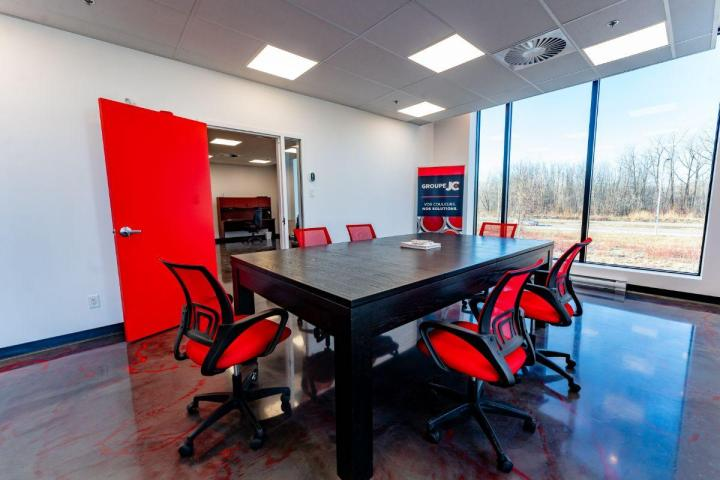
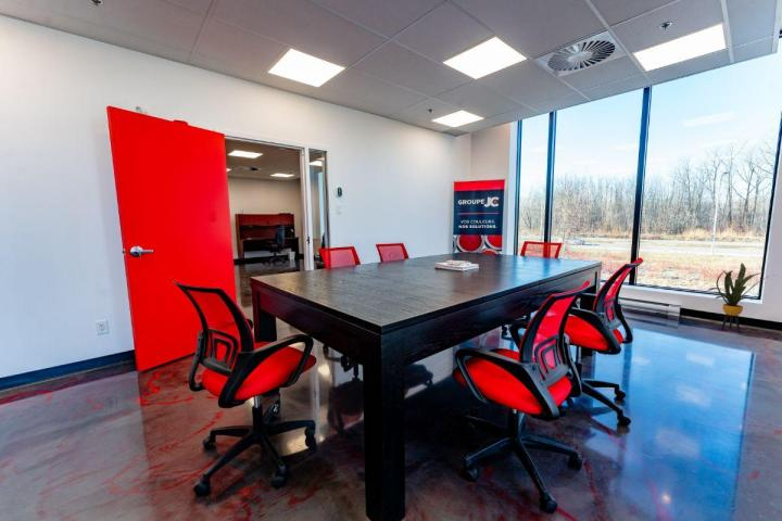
+ house plant (737, 297)
